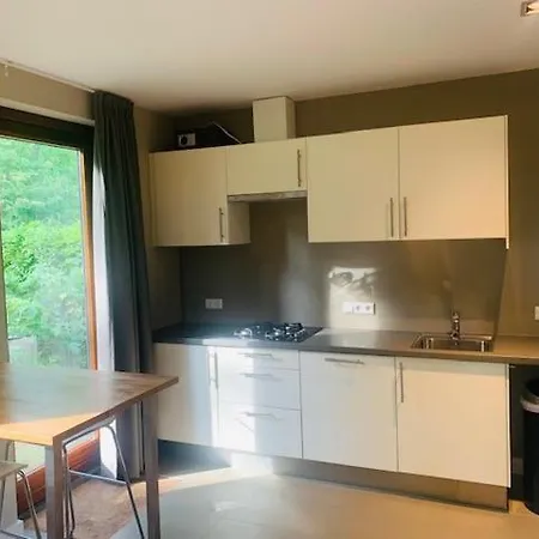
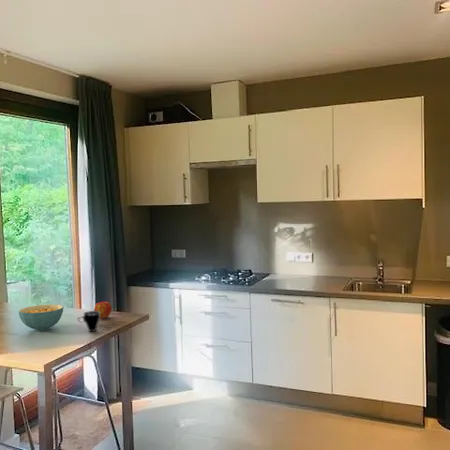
+ cup (89, 322)
+ apple (103, 310)
+ cereal bowl (42, 318)
